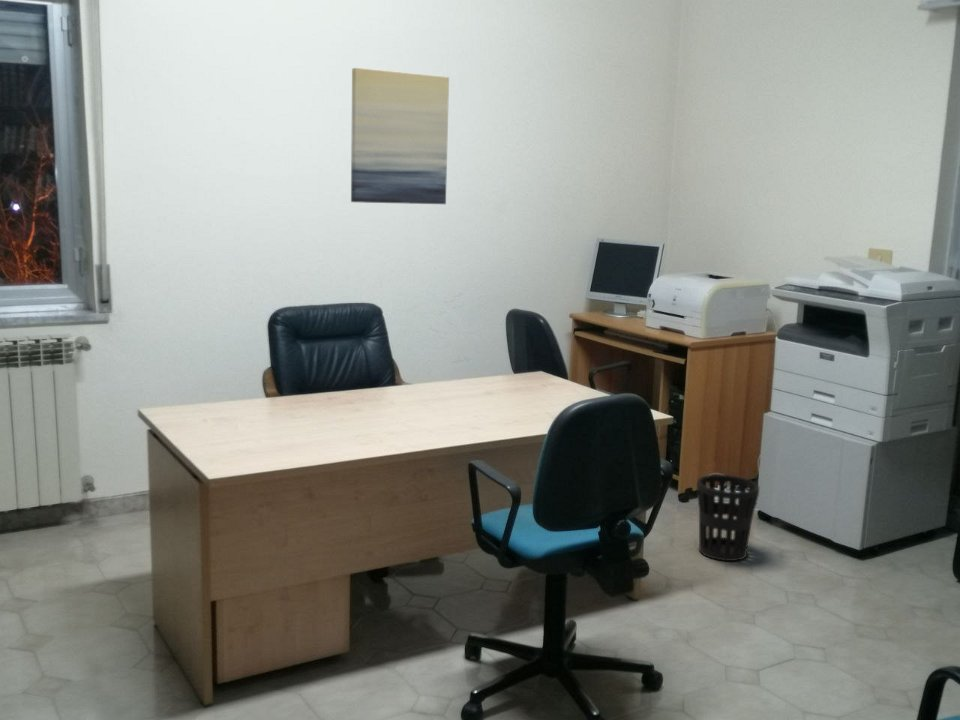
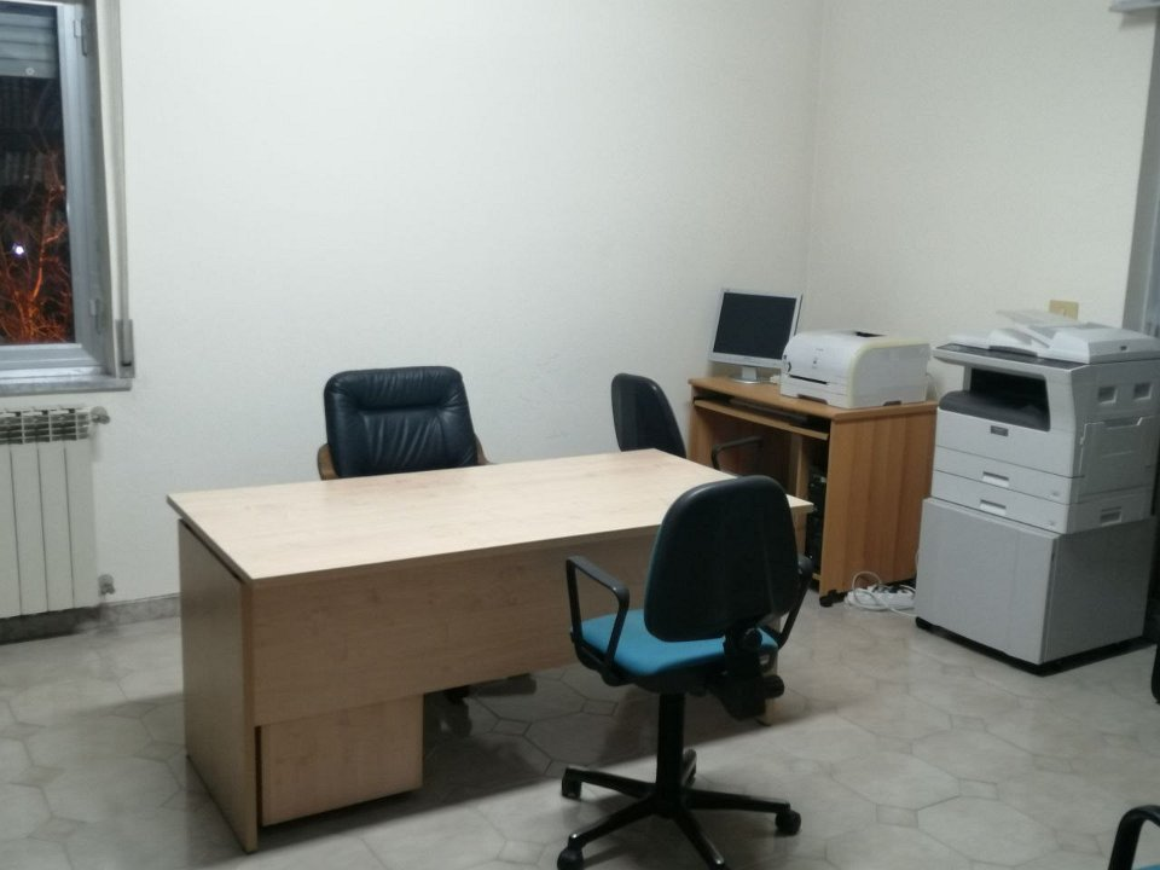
- wall art (400, 138)
- wastebasket (725, 518)
